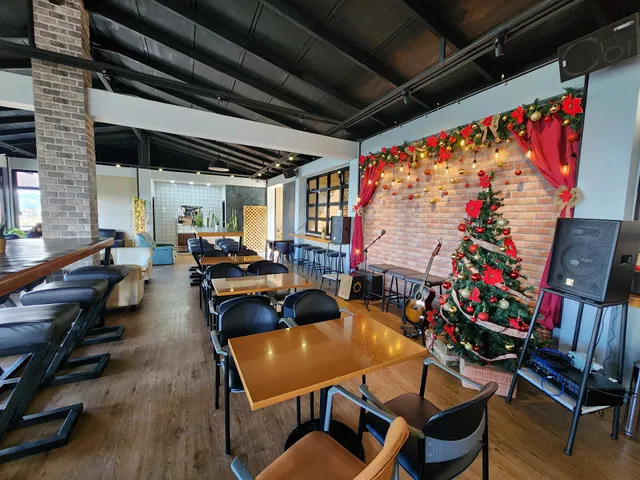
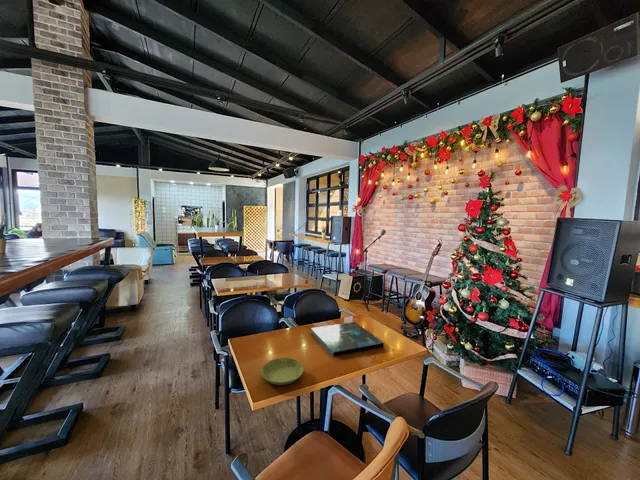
+ board game (345, 335)
+ saucer (282, 371)
